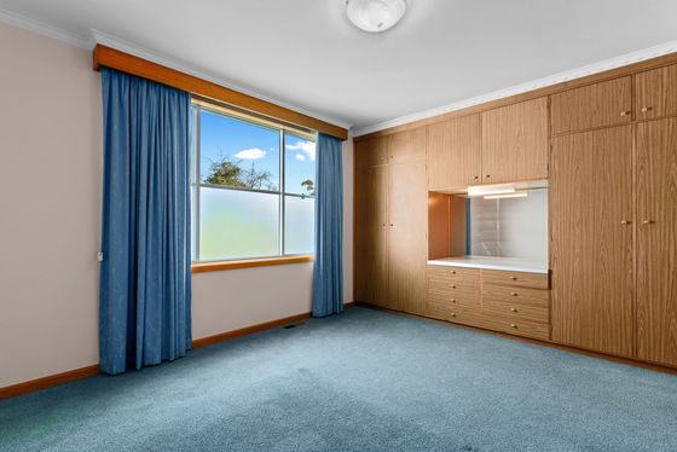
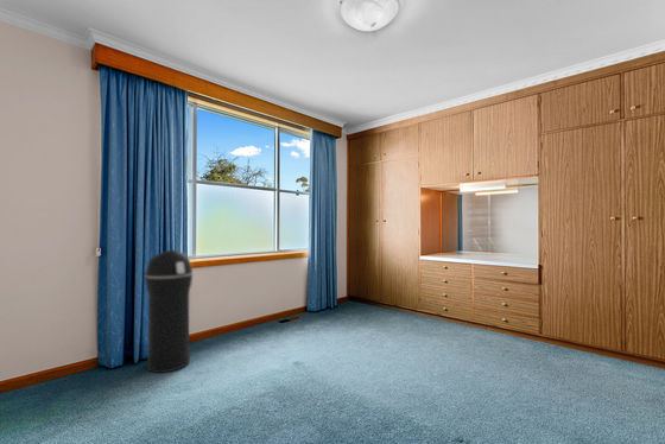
+ trash can (170, 306)
